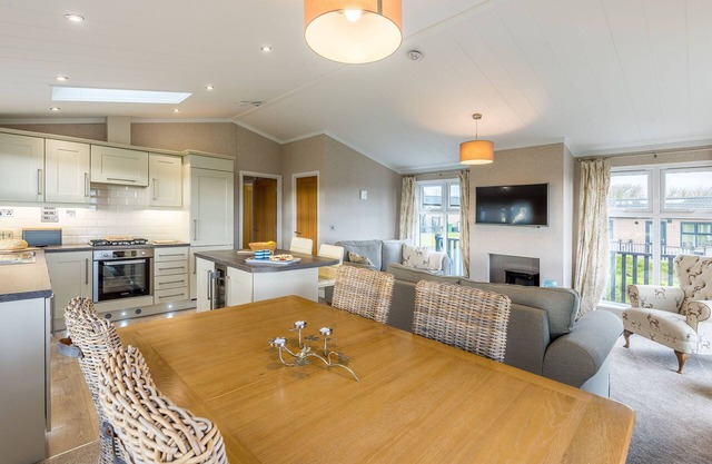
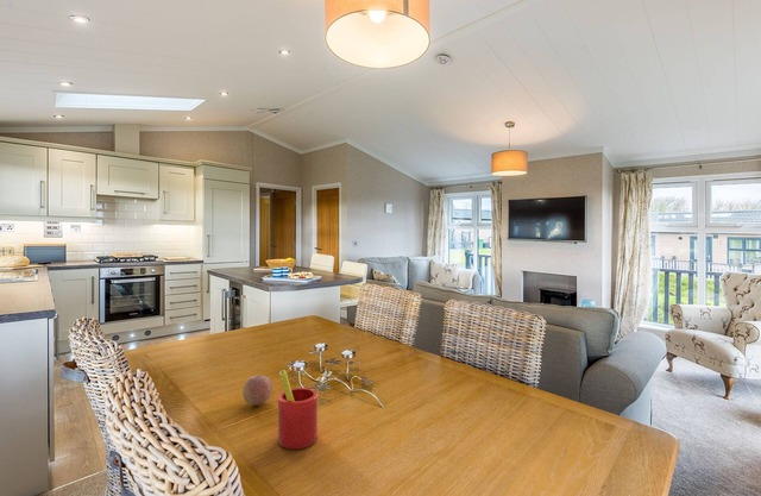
+ straw (295, 402)
+ fruit (257, 390)
